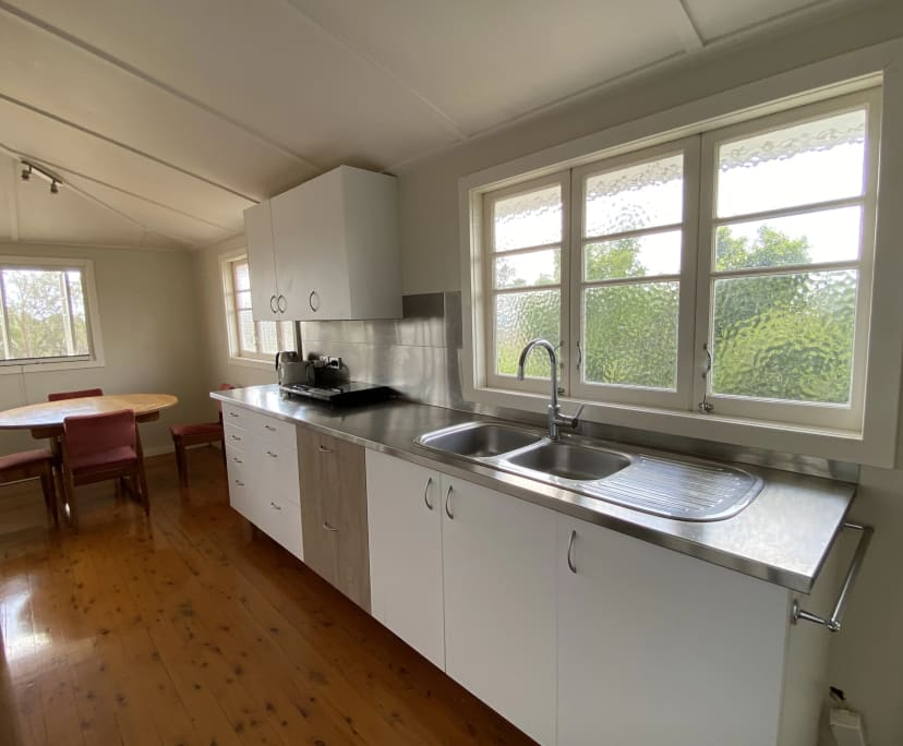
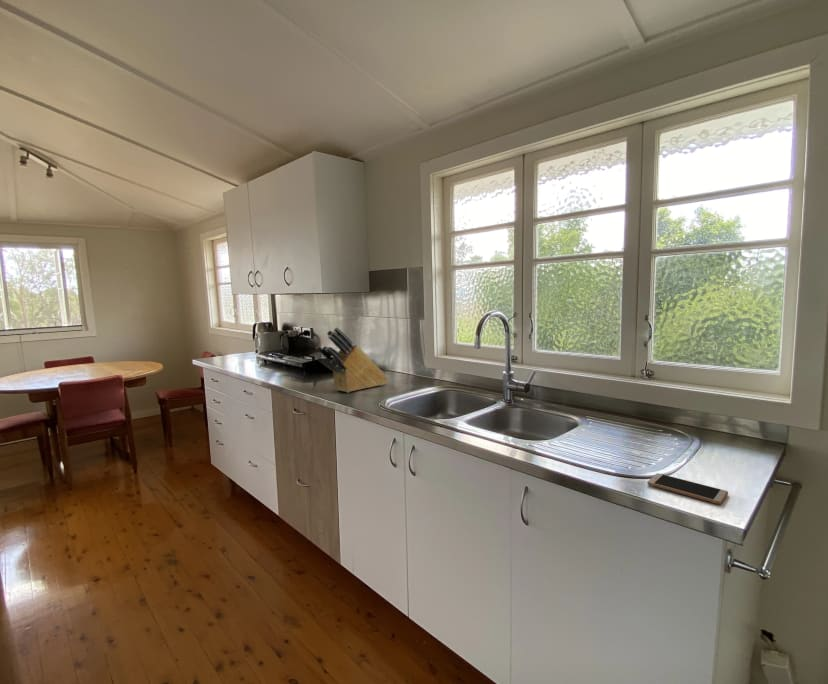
+ smartphone (686, 487)
+ knife block (353, 357)
